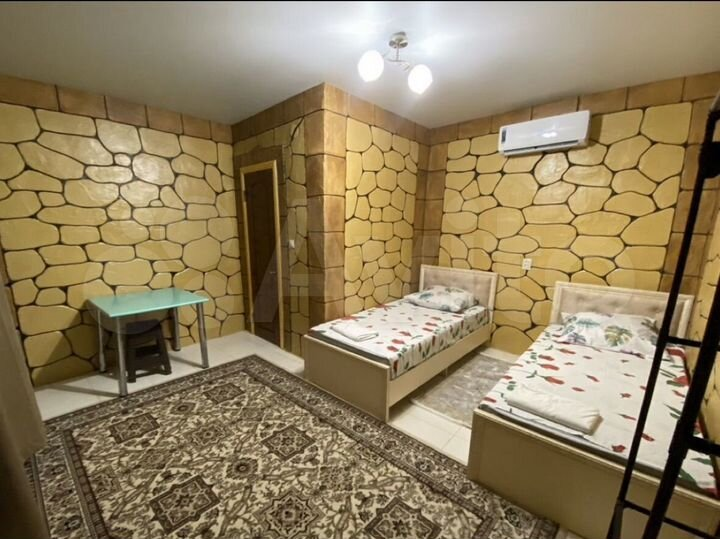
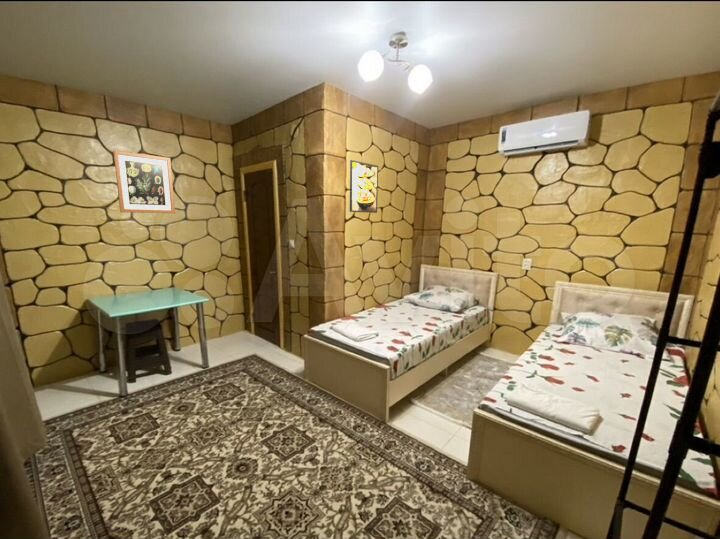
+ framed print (364, 188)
+ wall art (146, 184)
